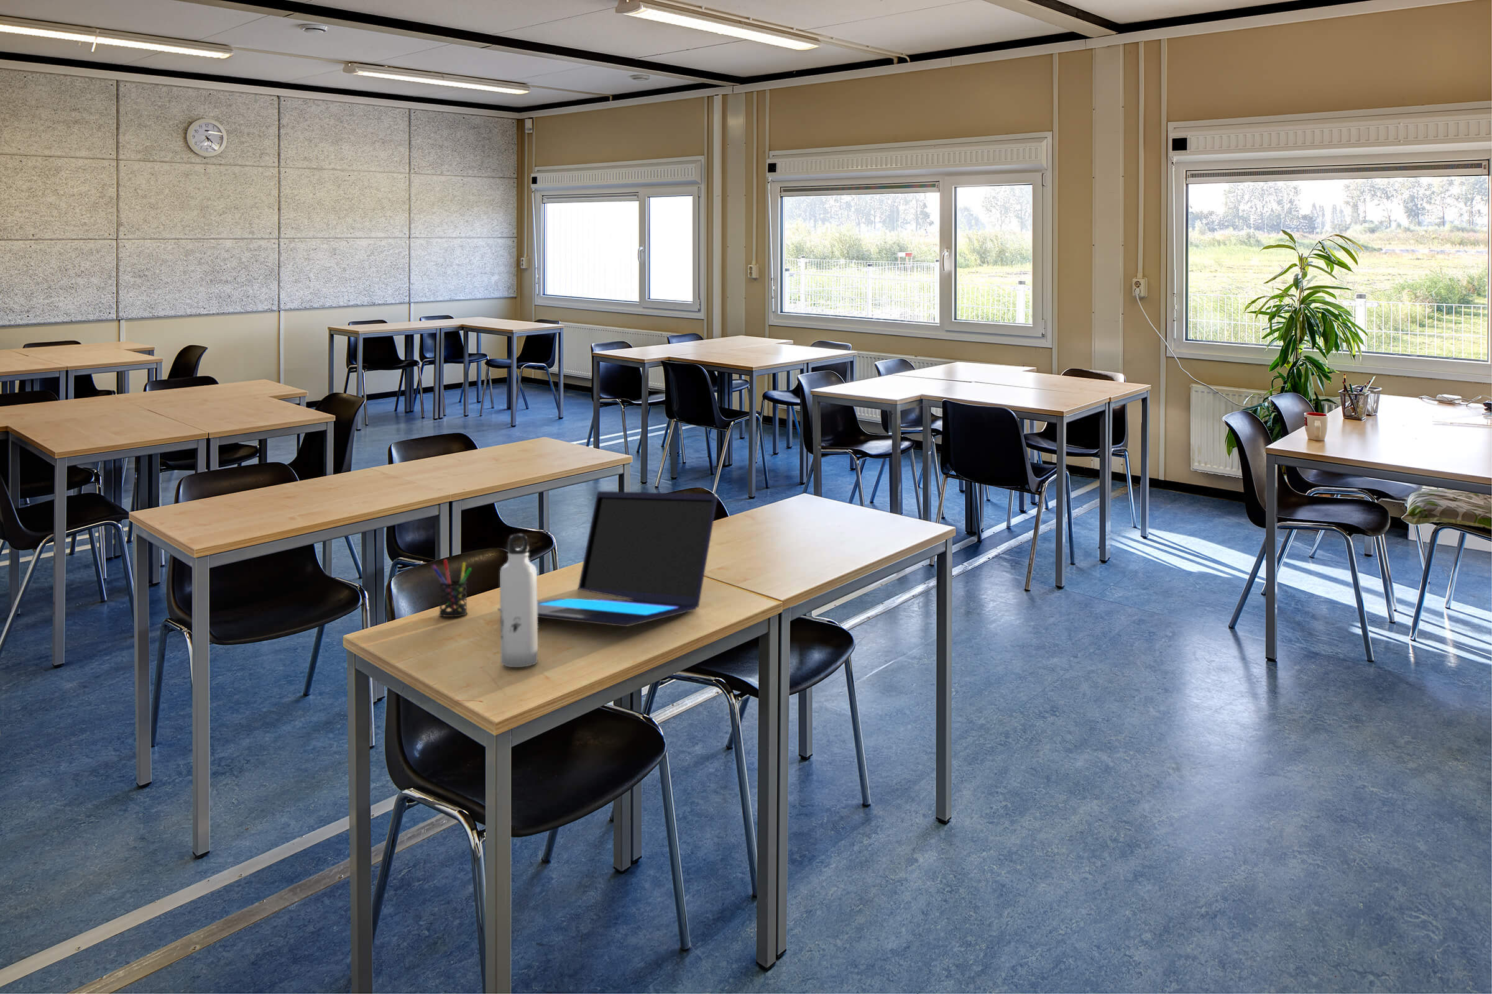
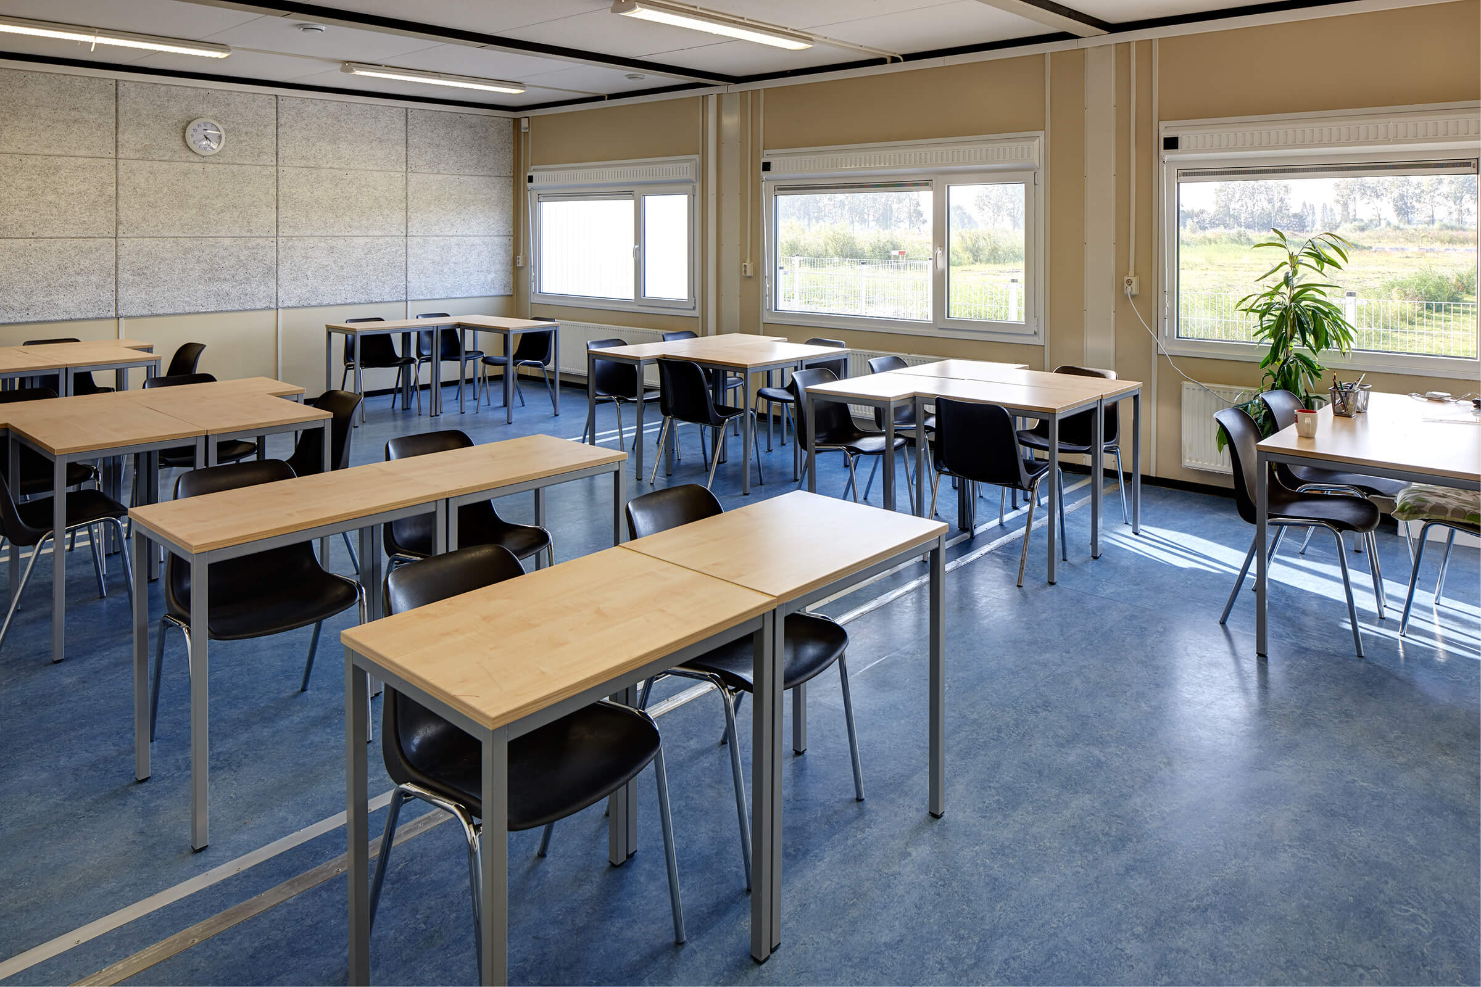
- pen holder (454, 588)
- laptop (611, 552)
- water bottle (518, 599)
